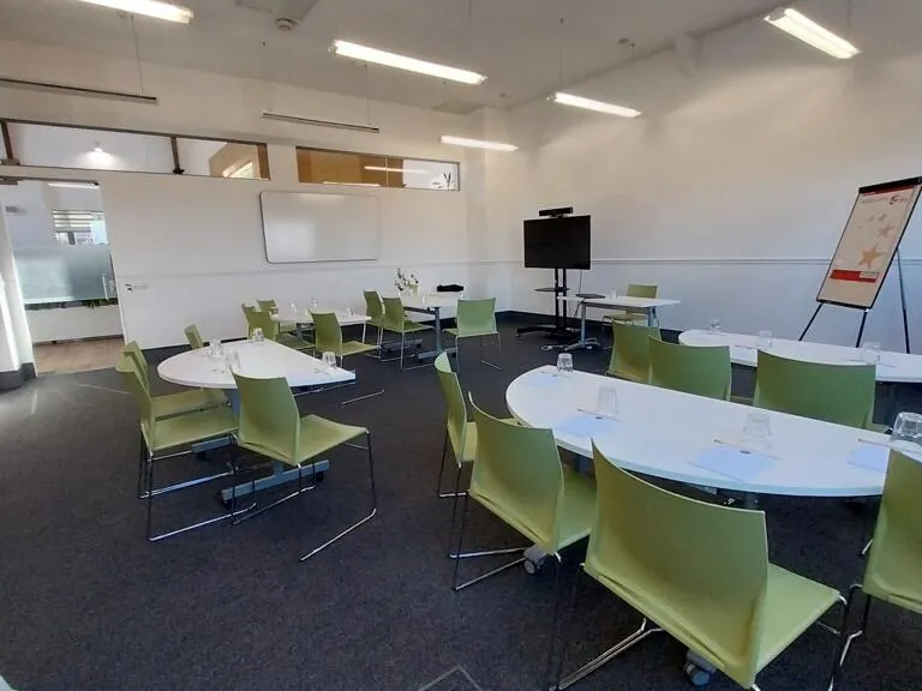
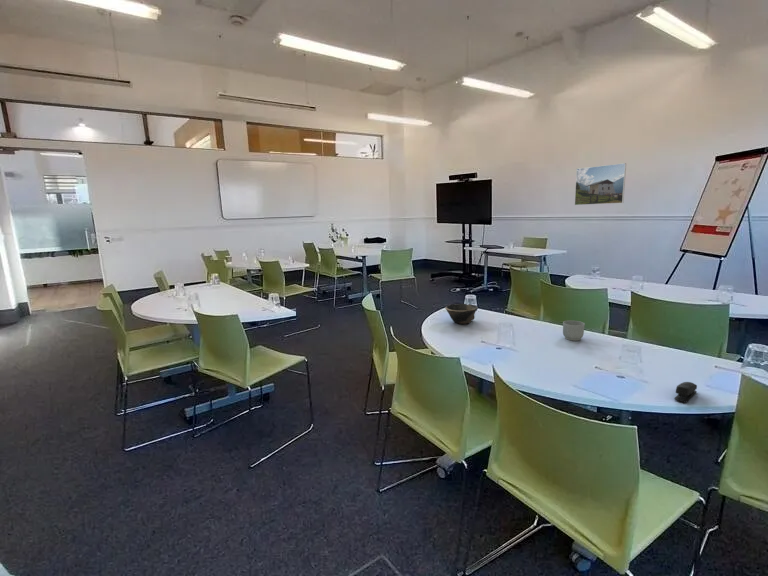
+ stapler (686, 389)
+ mug (573, 330)
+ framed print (599, 185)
+ bowl (461, 314)
